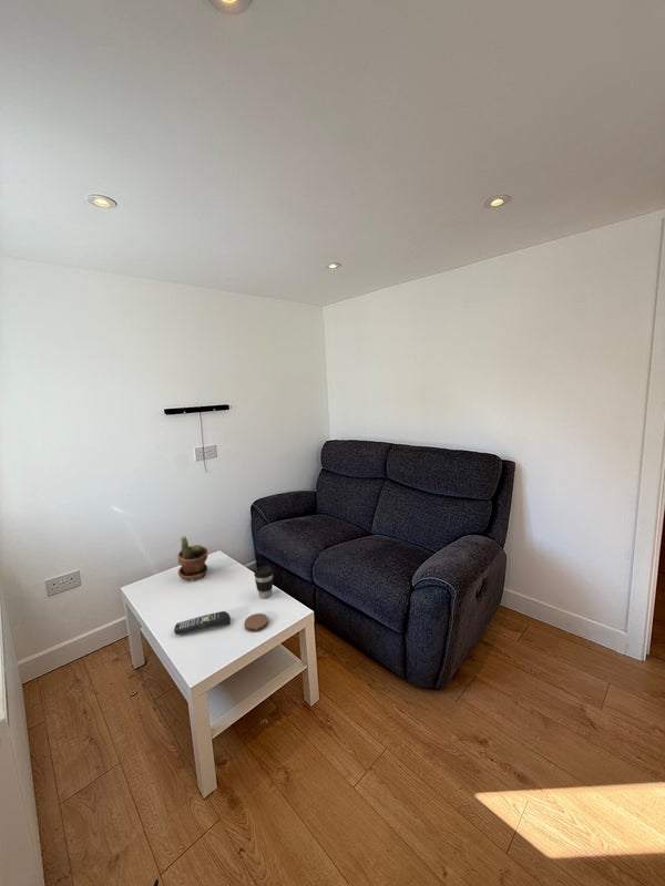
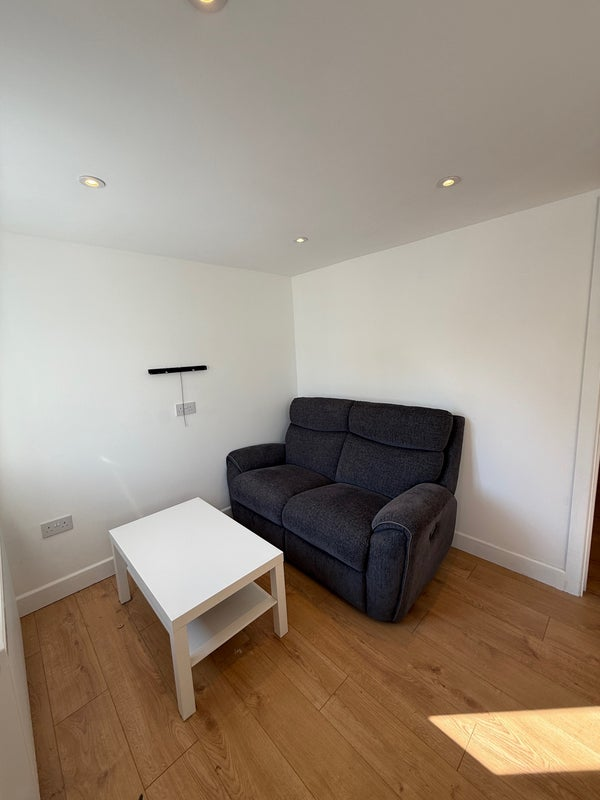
- coffee cup (264, 581)
- remote control (203, 622)
- potted plant (192, 554)
- coaster (256, 621)
